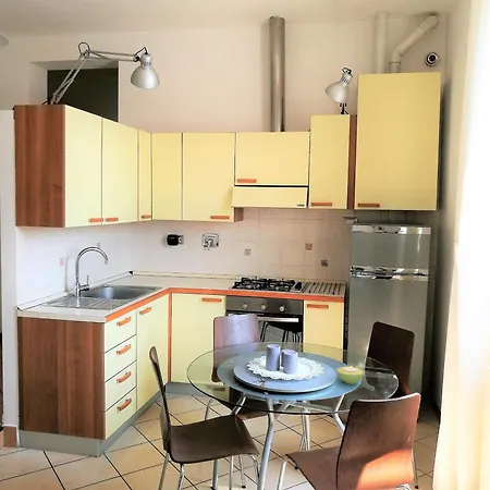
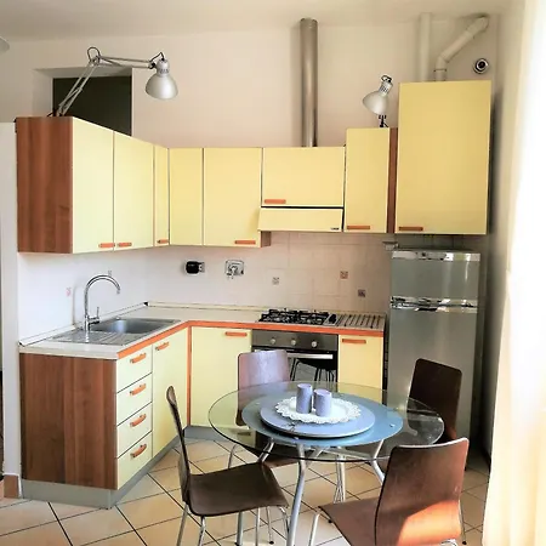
- sugar bowl (350, 373)
